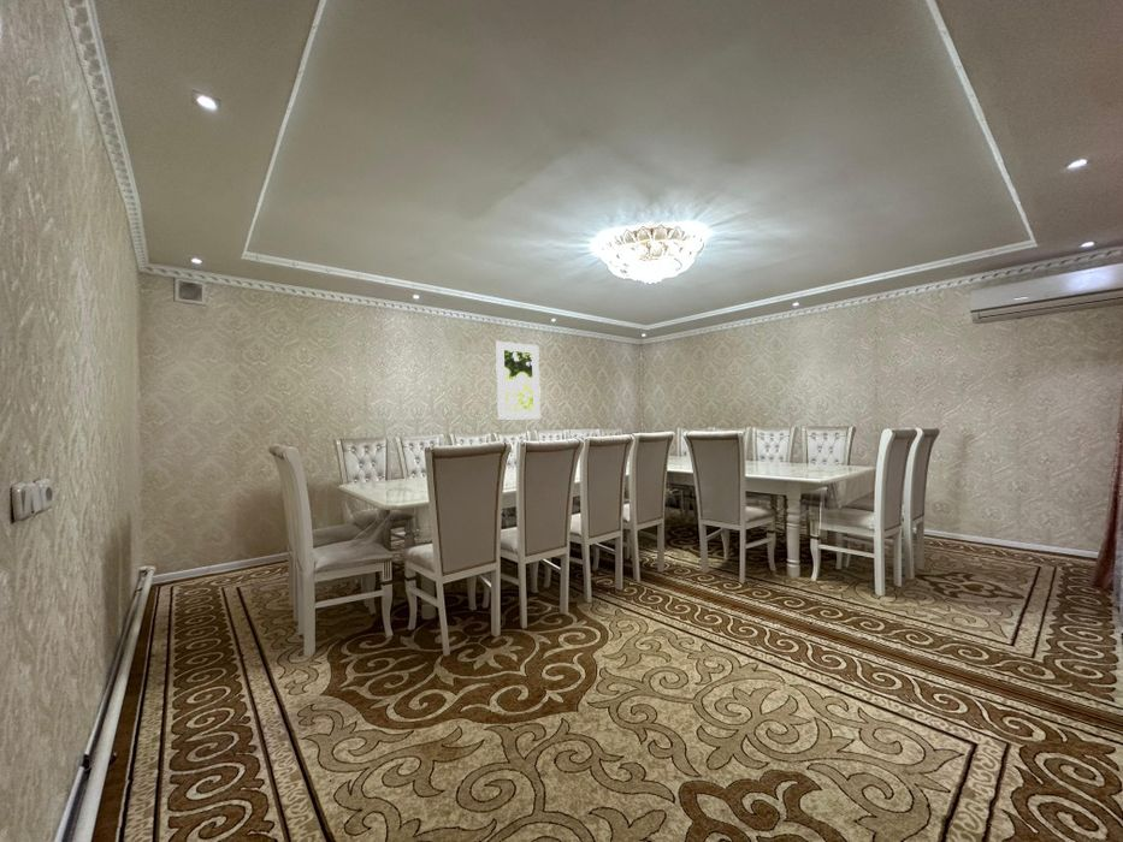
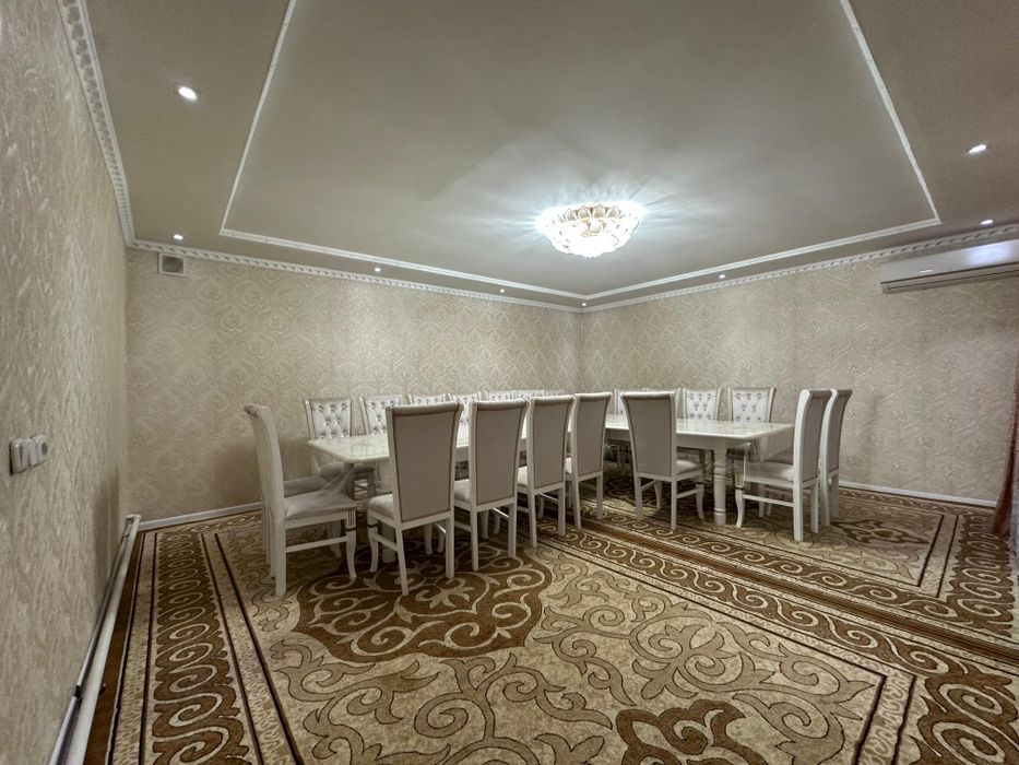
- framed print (519, 380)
